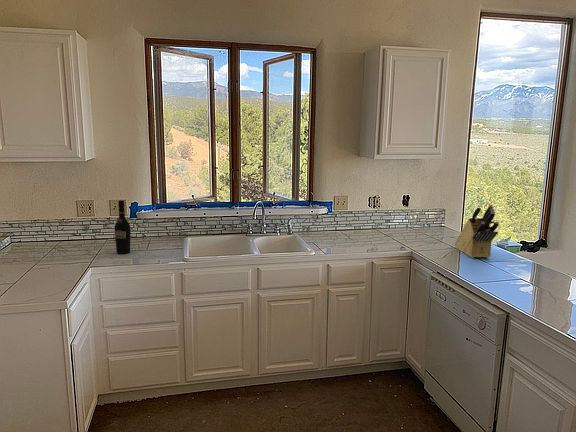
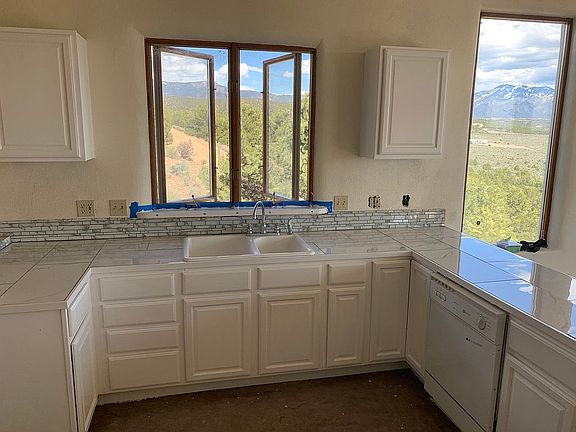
- knife block (476, 228)
- wine bottle (122, 226)
